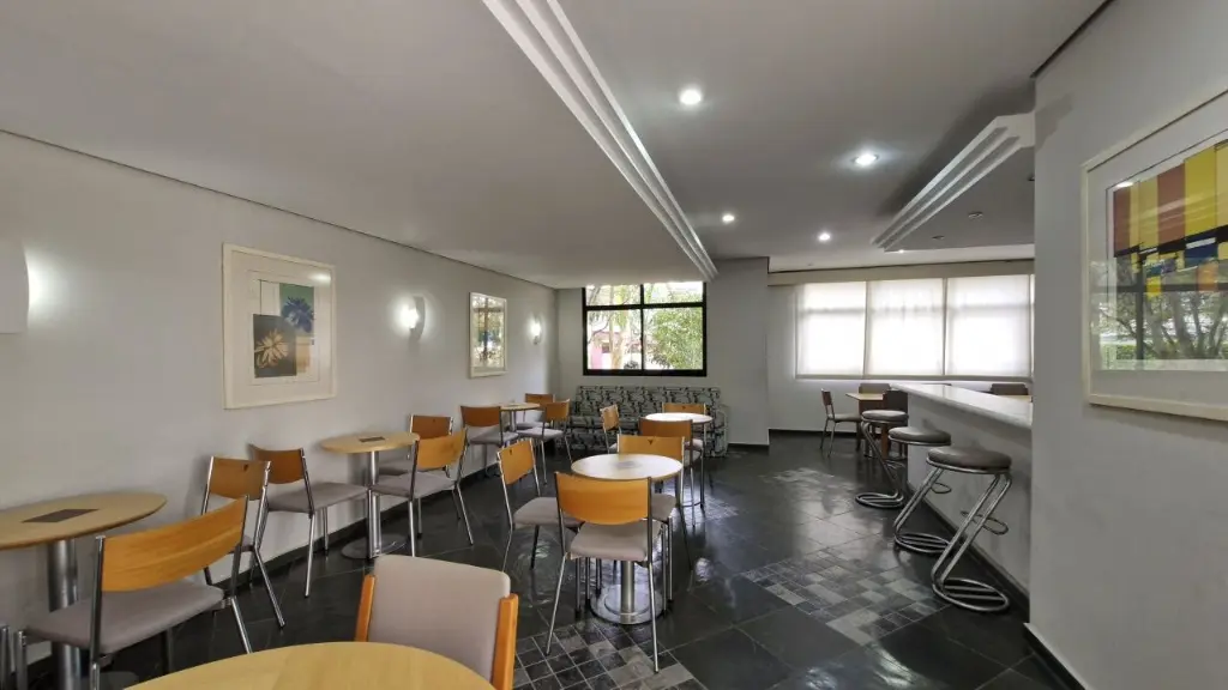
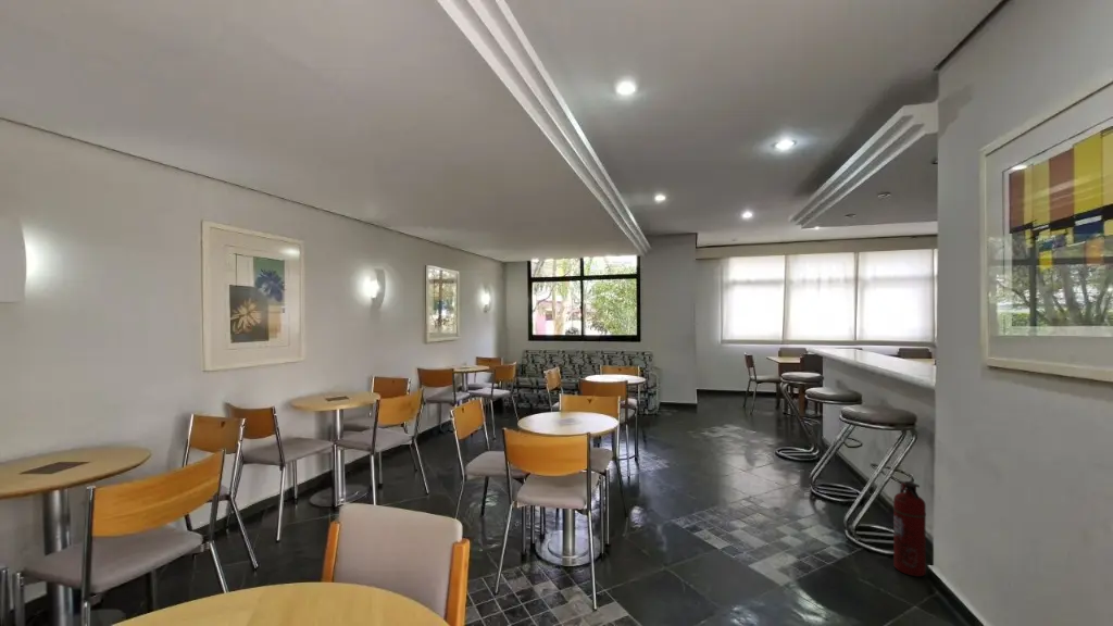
+ fire extinguisher (909, 524)
